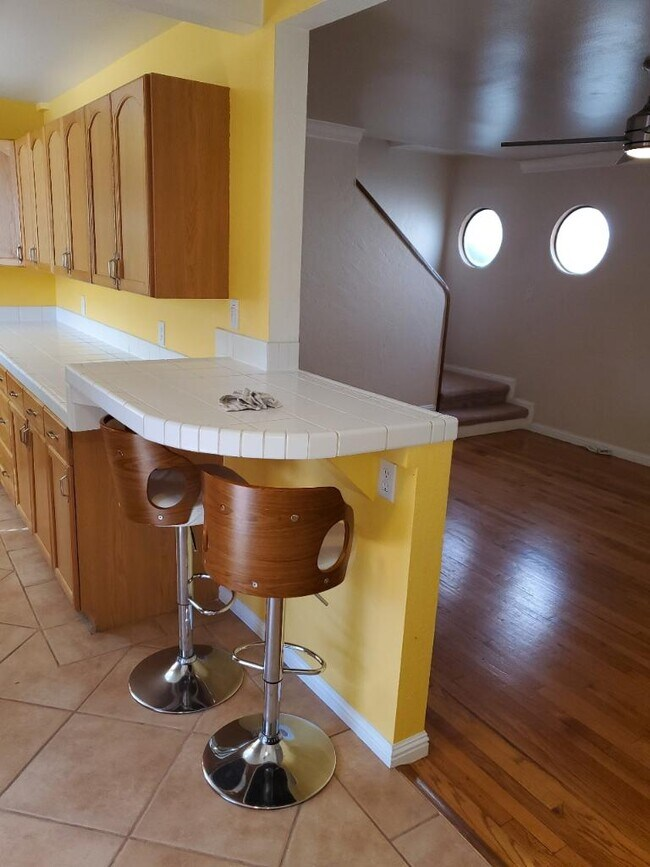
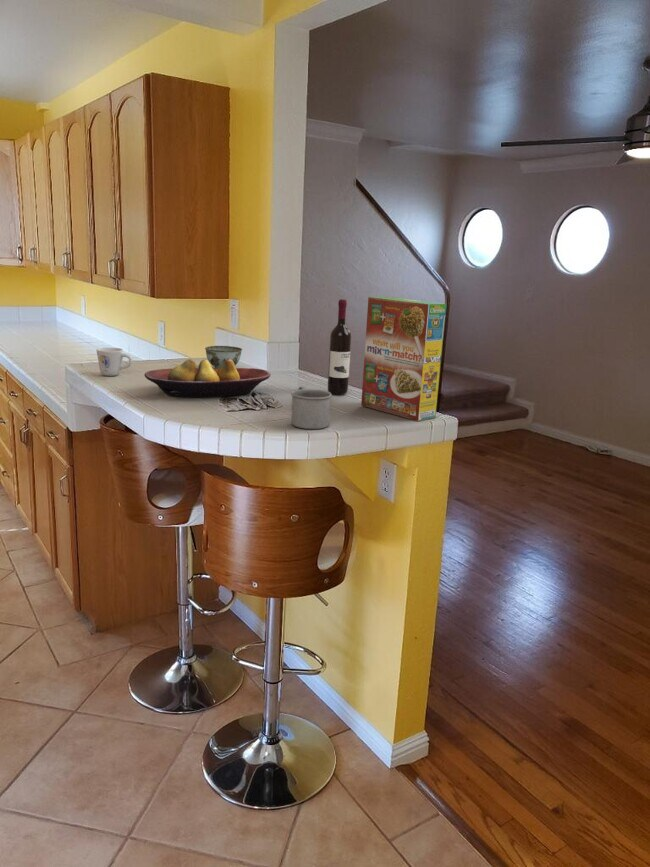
+ wine bottle (340, 347)
+ mug (115, 362)
+ cereal box (401, 357)
+ fruit bowl (209, 375)
+ bowl (223, 358)
+ mug (309, 407)
